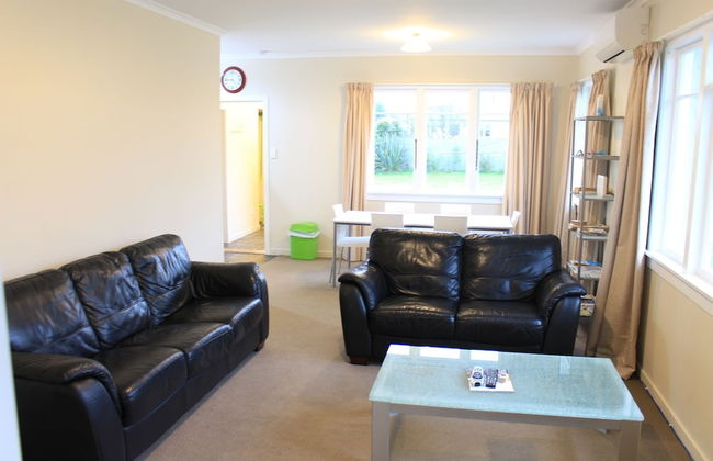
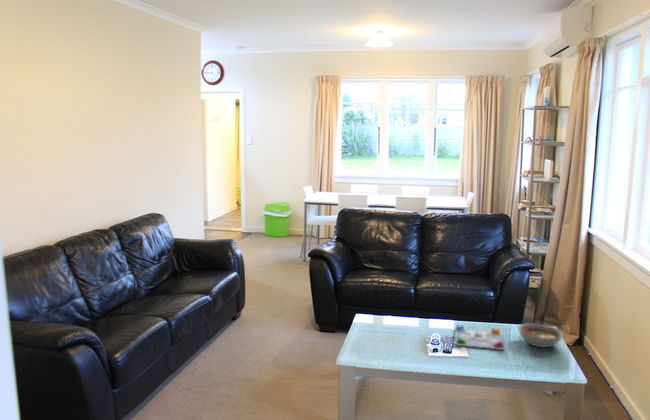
+ board game (478, 336)
+ bowl (540, 337)
